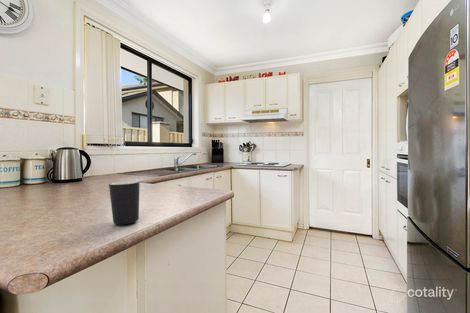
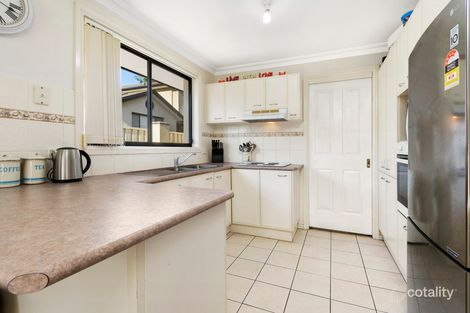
- mug (122, 201)
